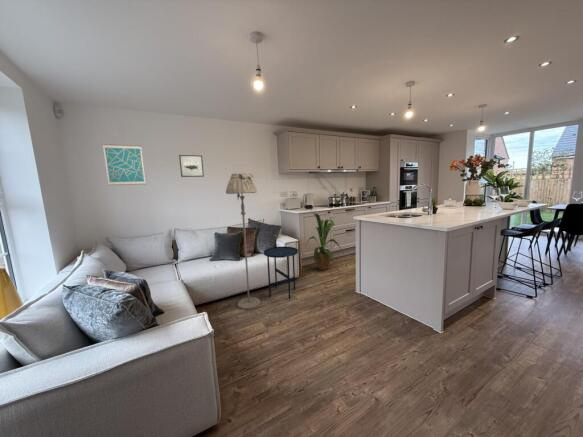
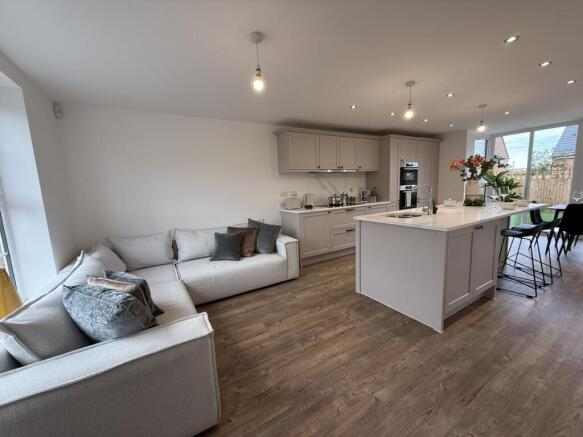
- wall art (191, 166)
- floor lamp (244, 241)
- wall art (125, 165)
- side table (281, 272)
- house plant (325, 240)
